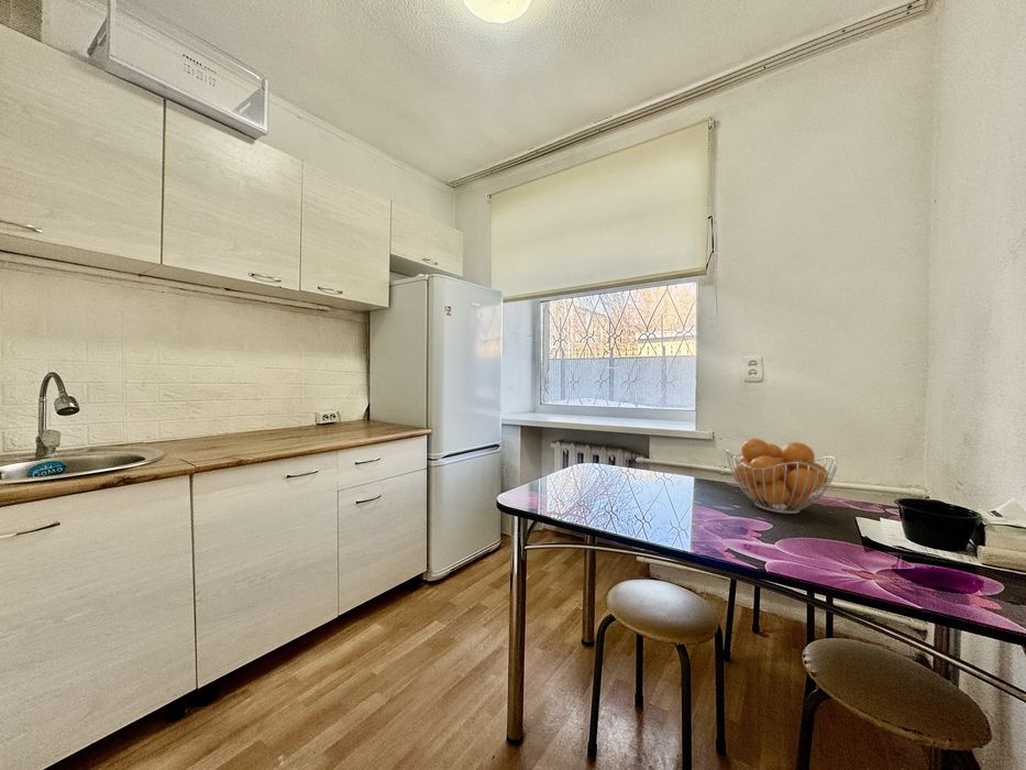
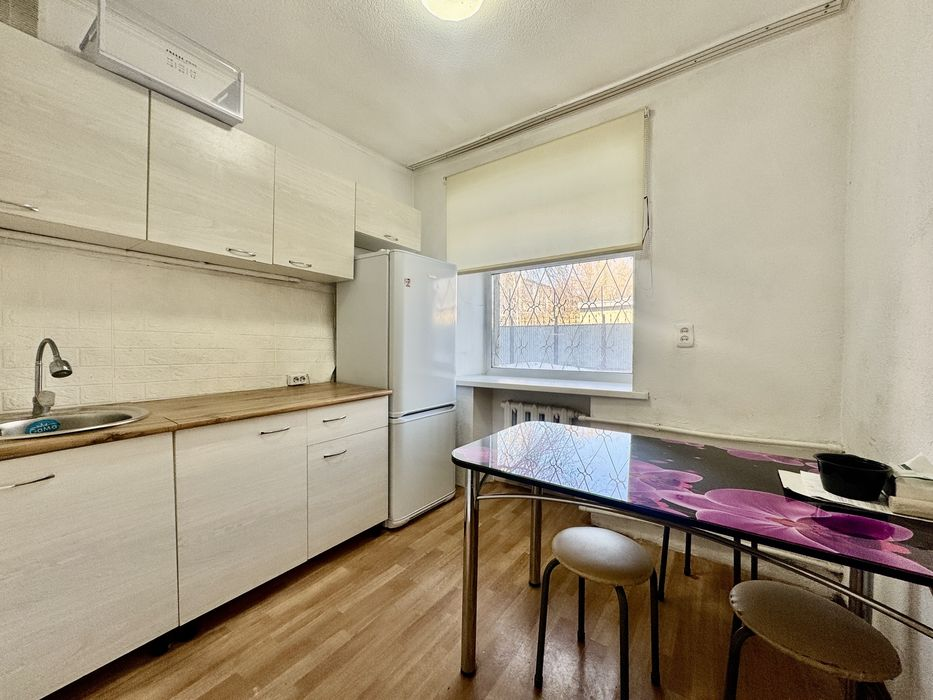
- fruit basket (777, 473)
